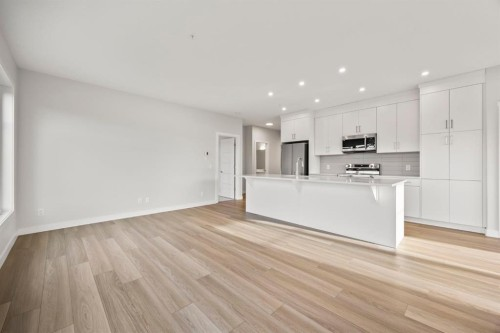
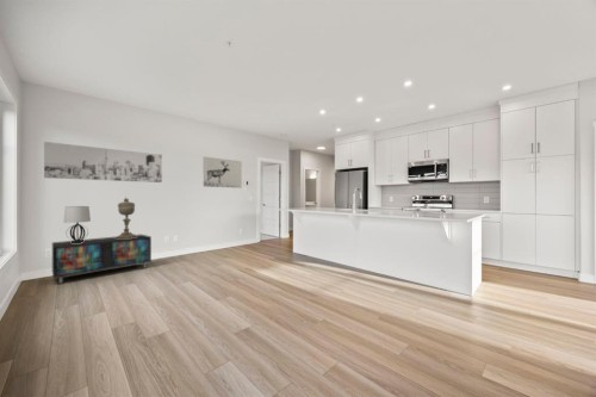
+ decorative urn (126, 217)
+ lamp (77, 224)
+ wall art (223, 173)
+ storage cabinet (104, 255)
+ wall art (110, 165)
